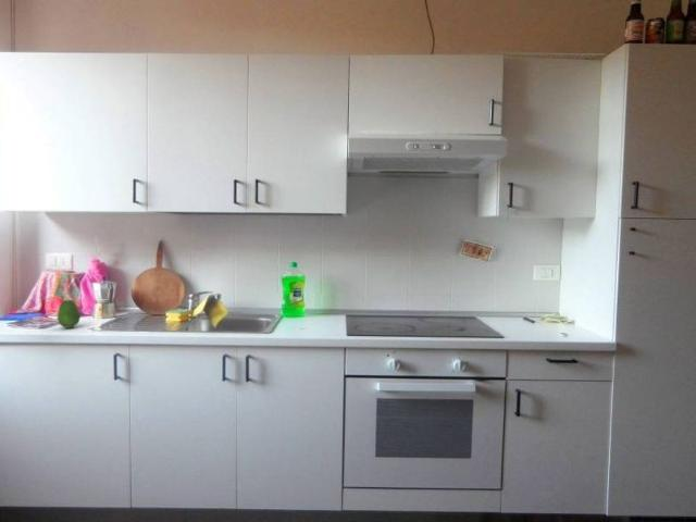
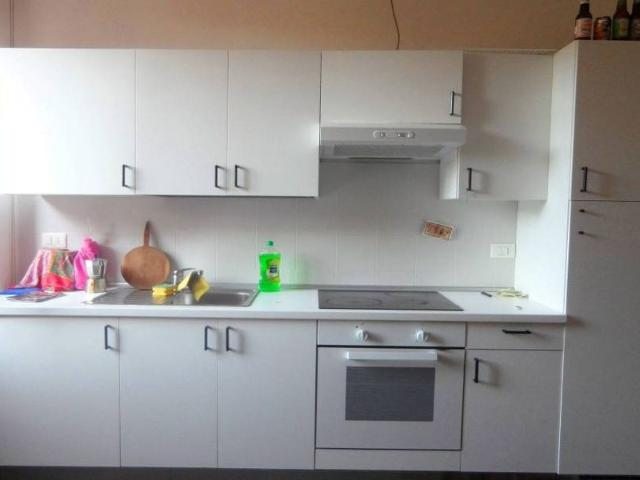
- fruit (69, 313)
